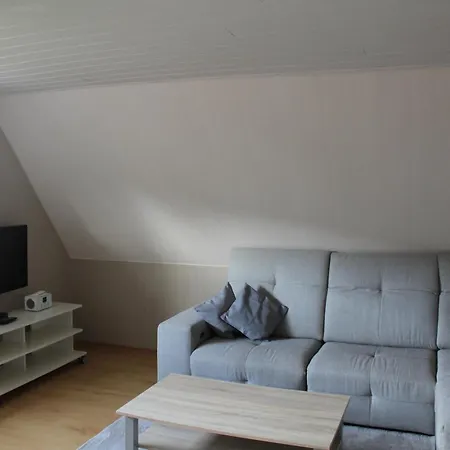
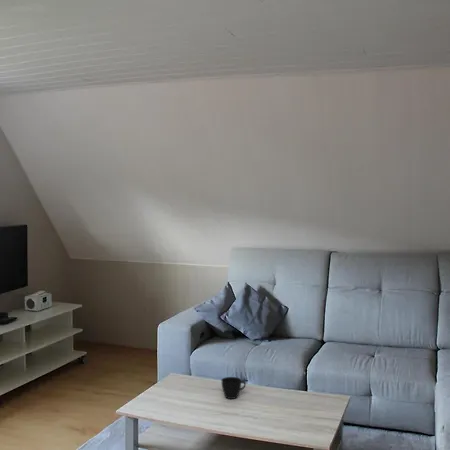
+ cup (232, 388)
